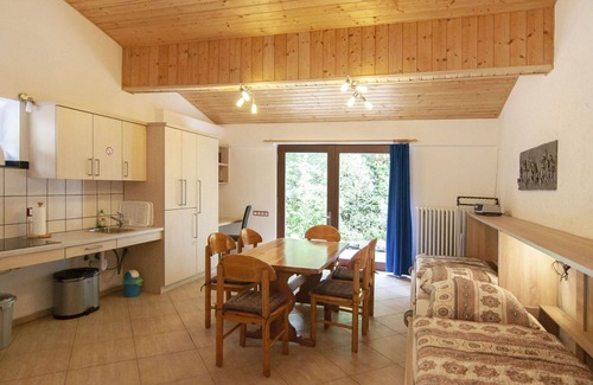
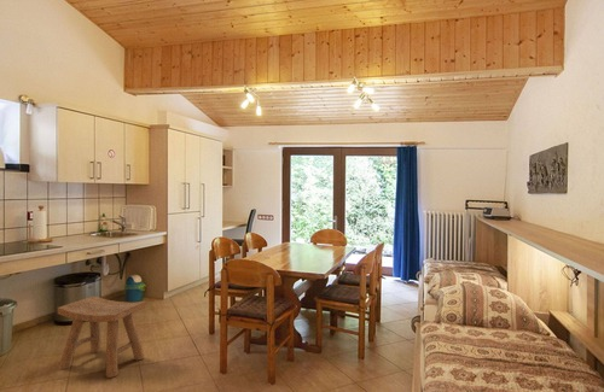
+ stool (99, 333)
